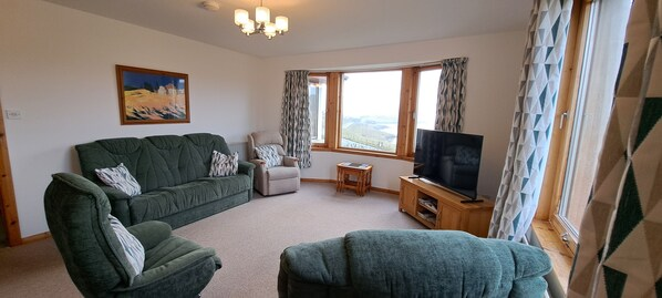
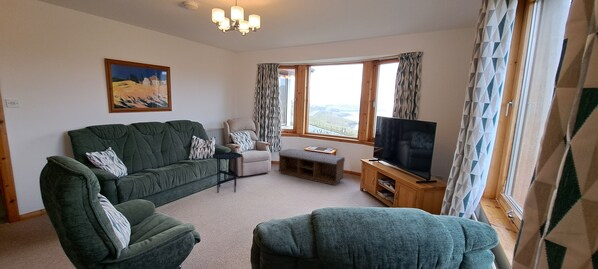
+ bench (310, 165)
+ side table (227, 172)
